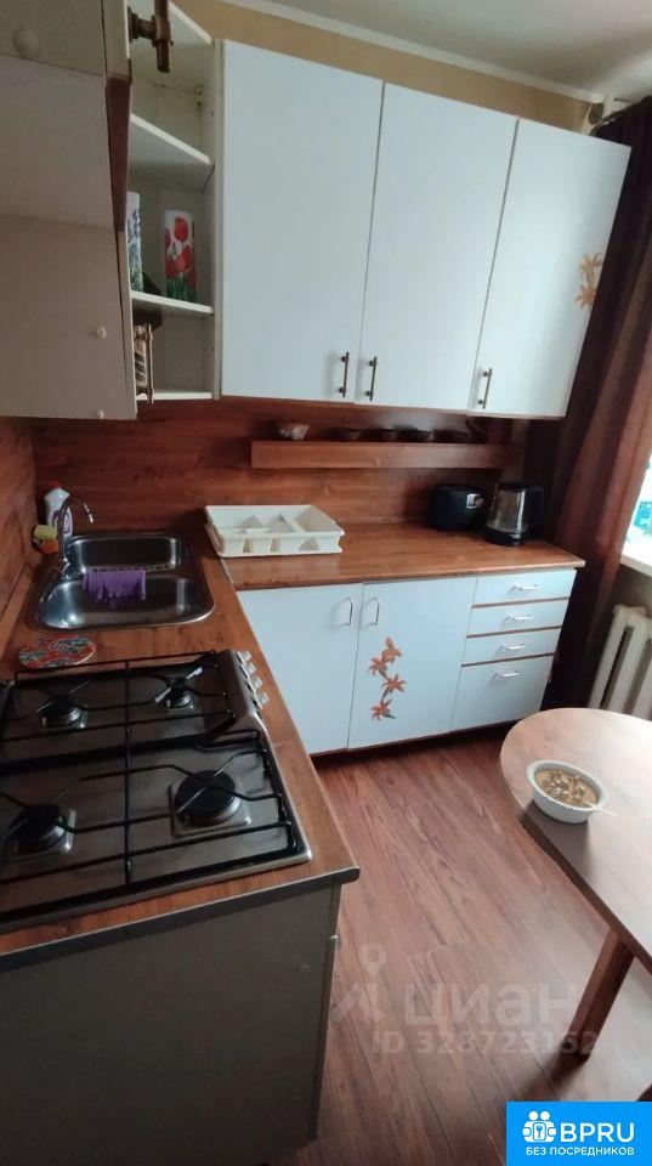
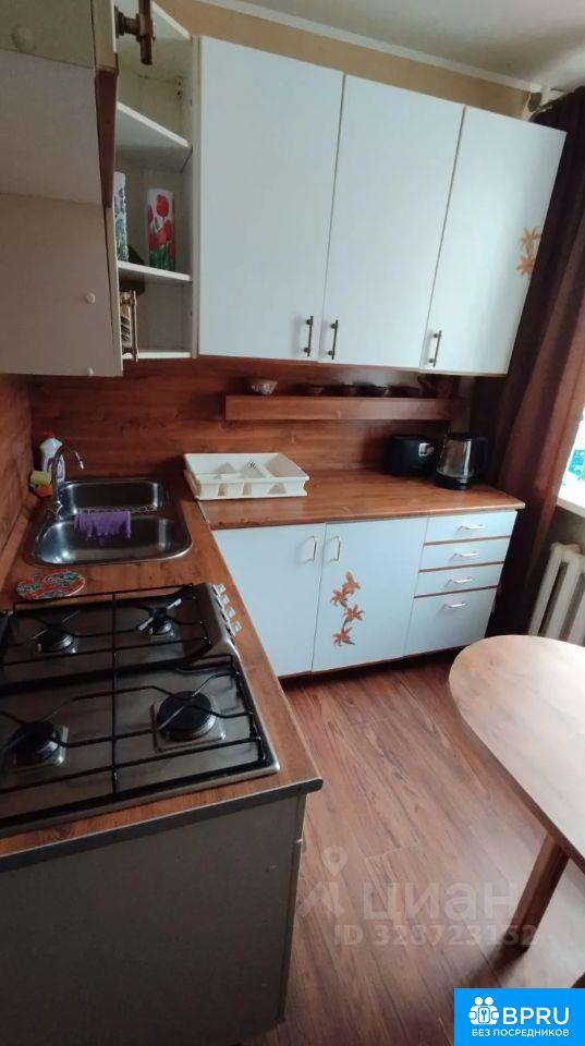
- legume (567, 793)
